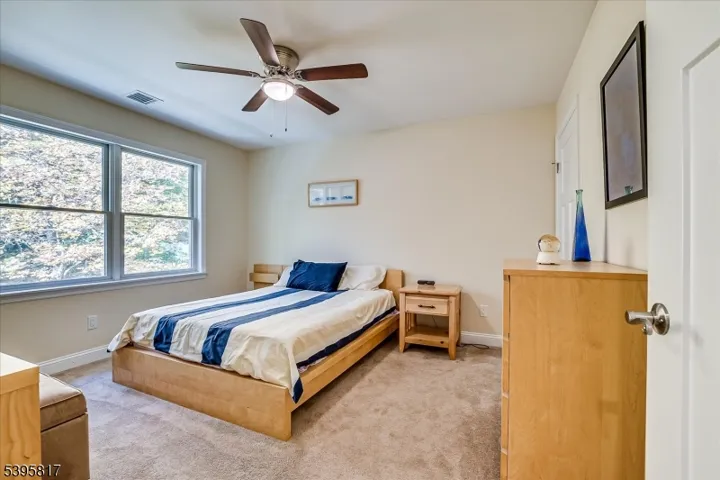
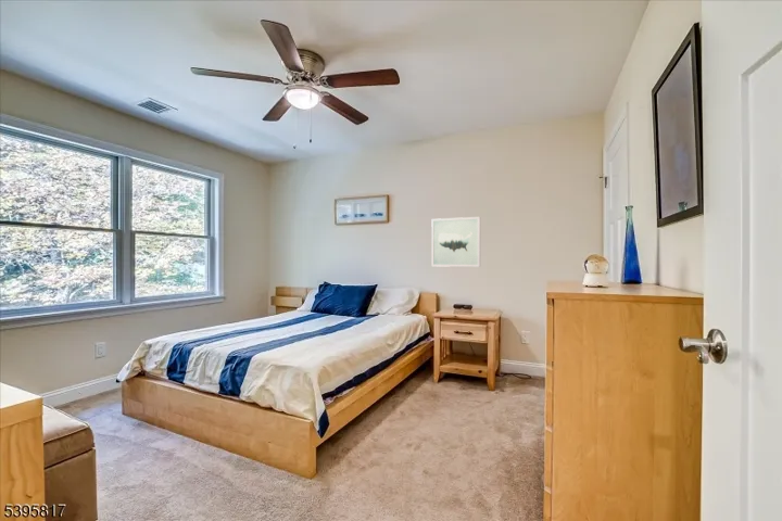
+ wall art (455, 242)
